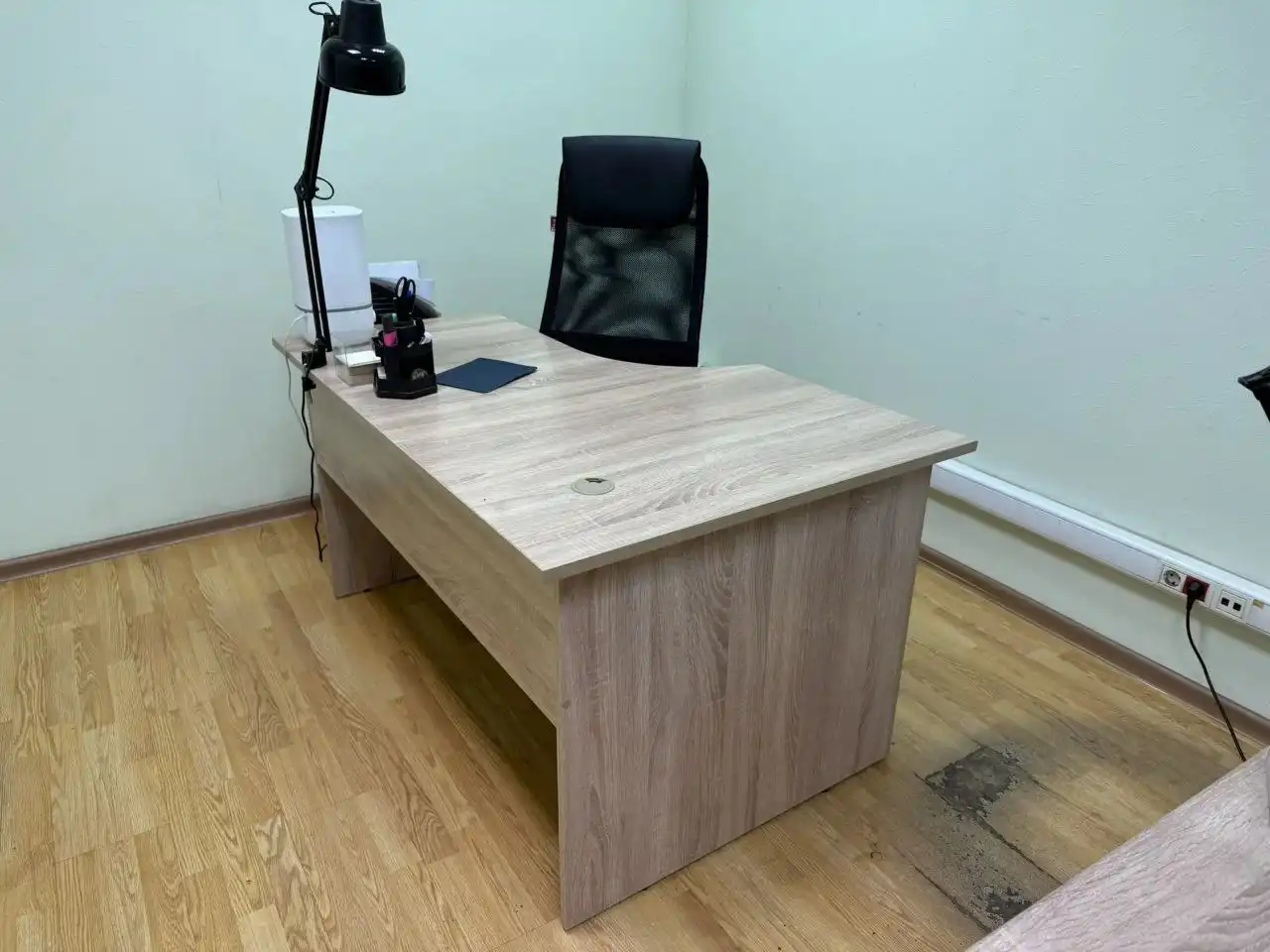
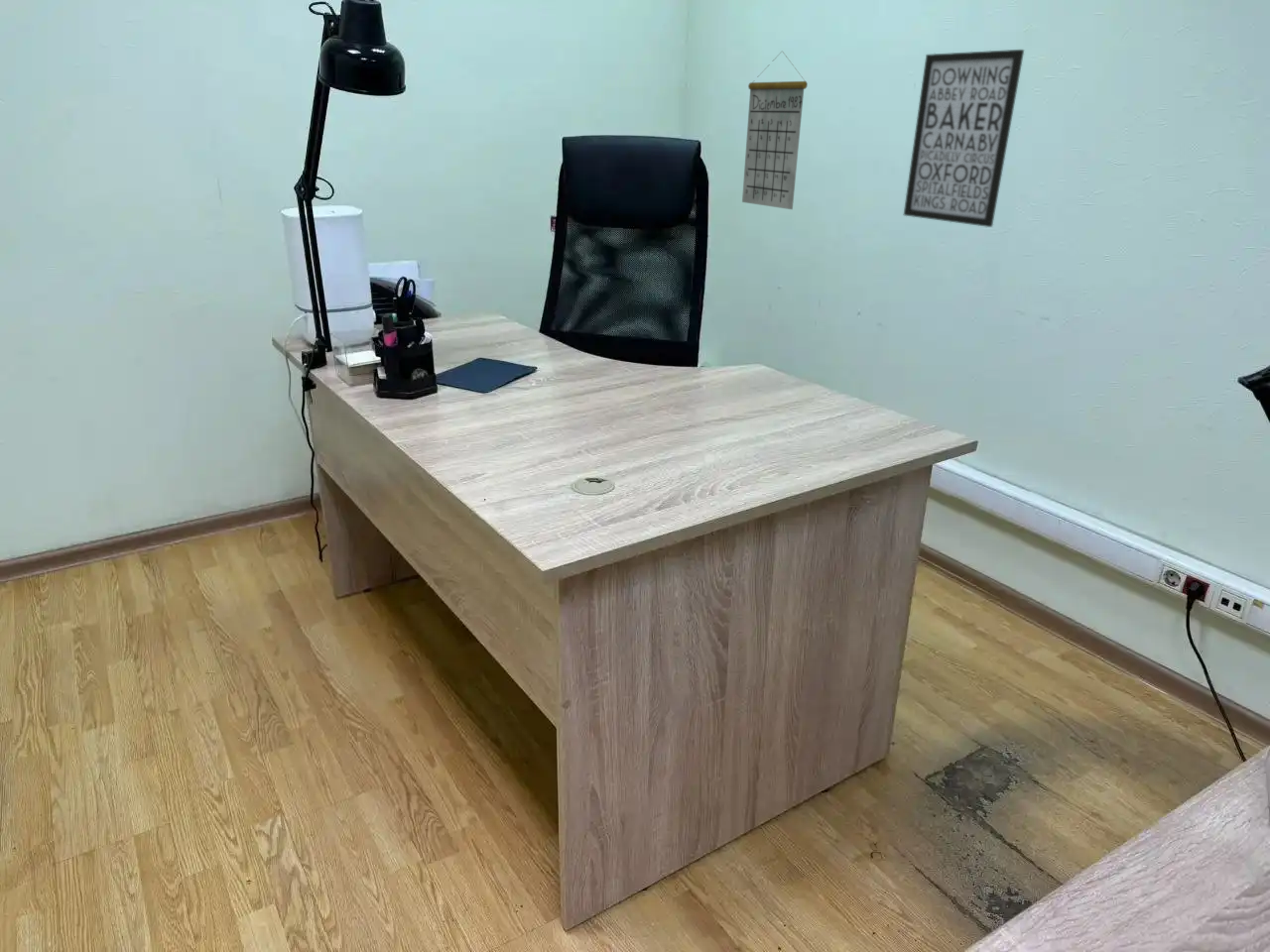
+ wall art (958, 139)
+ calendar (773, 130)
